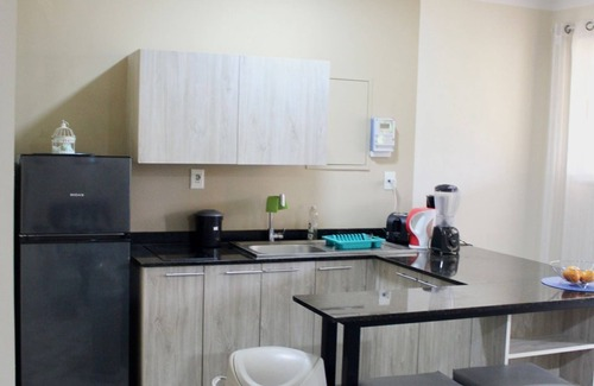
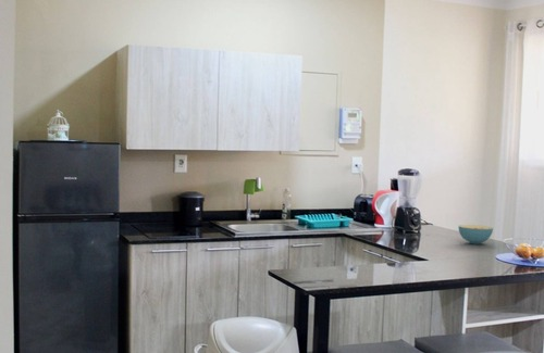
+ cereal bowl (474, 235)
